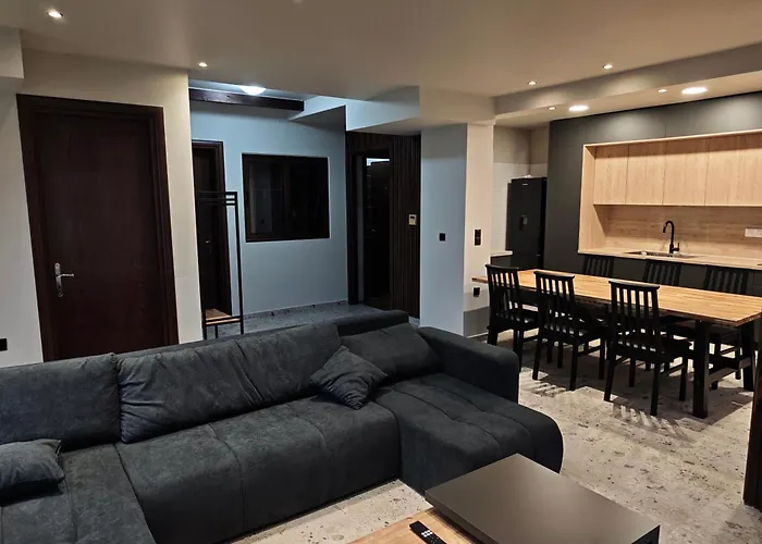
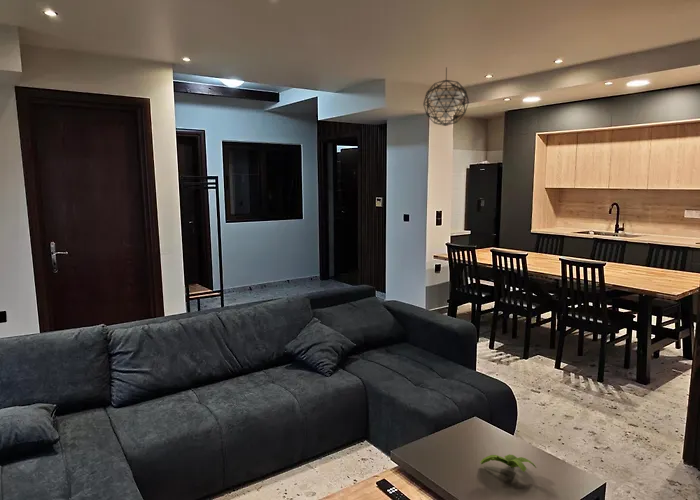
+ pendant light (446, 96)
+ plant (506, 462)
